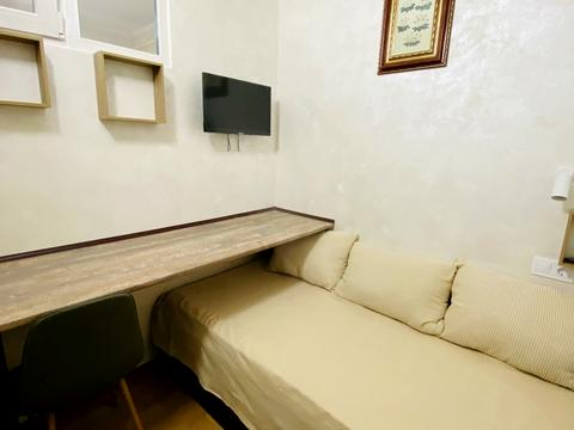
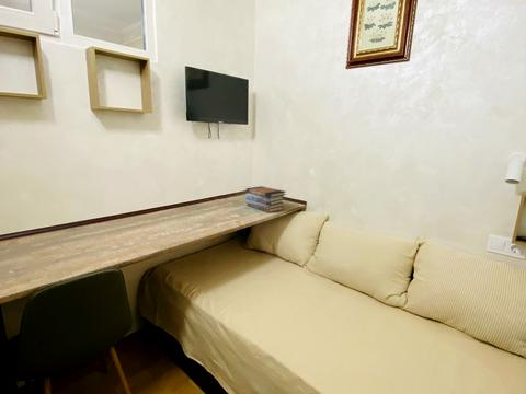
+ book stack (264, 198)
